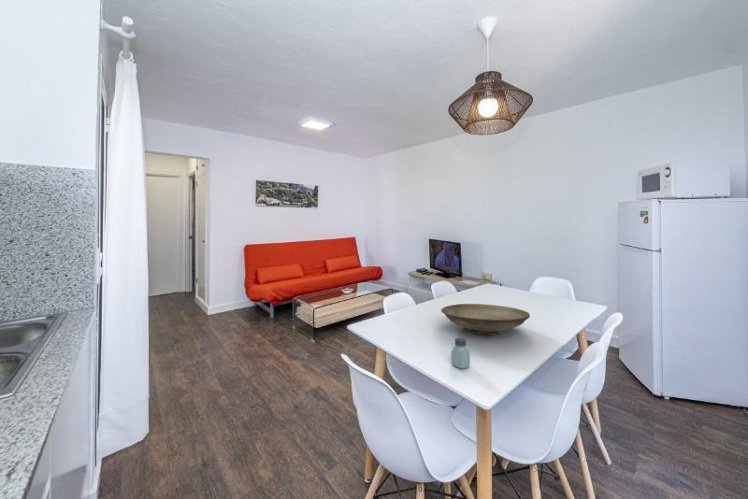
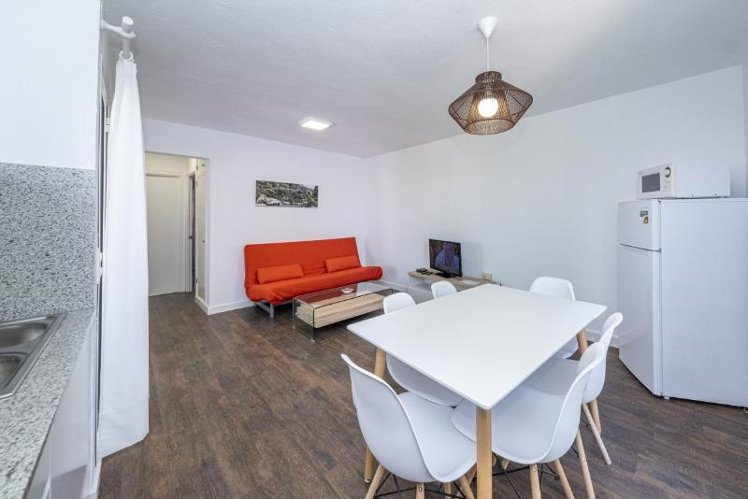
- decorative bowl (483, 320)
- saltshaker (460, 352)
